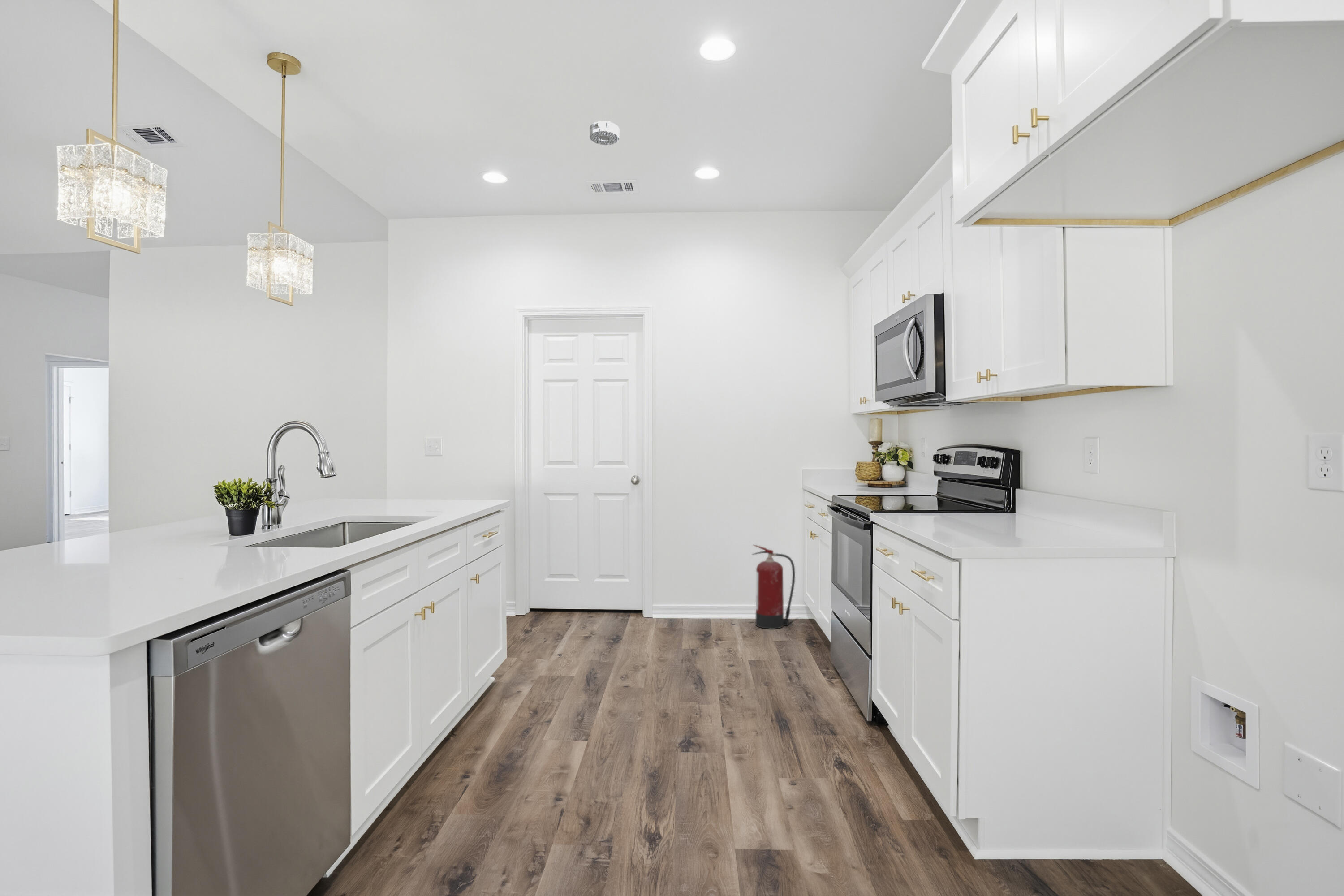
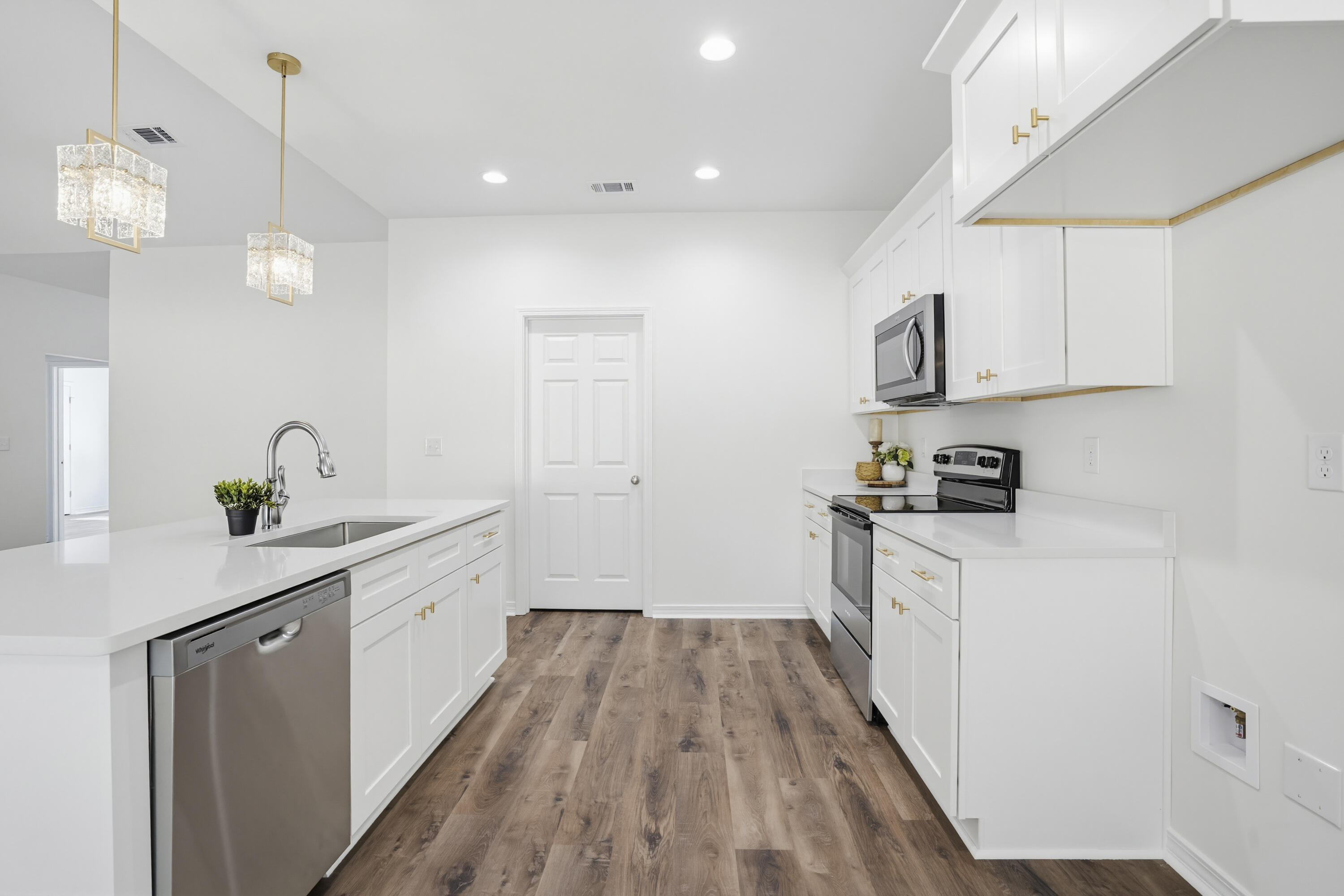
- fire extinguisher (773, 585)
- smoke detector (604, 132)
